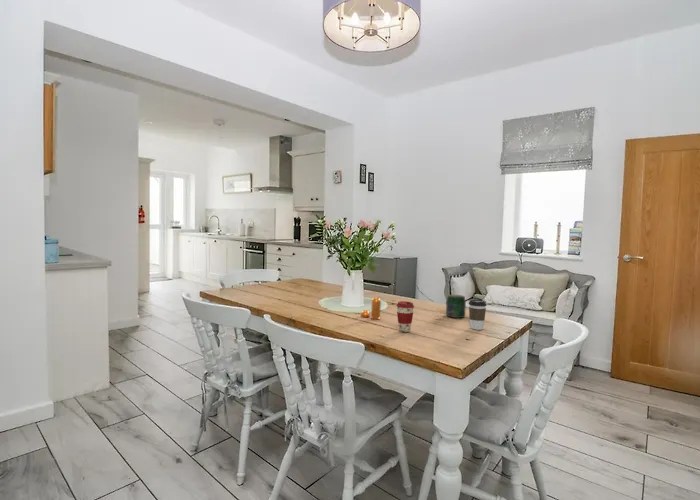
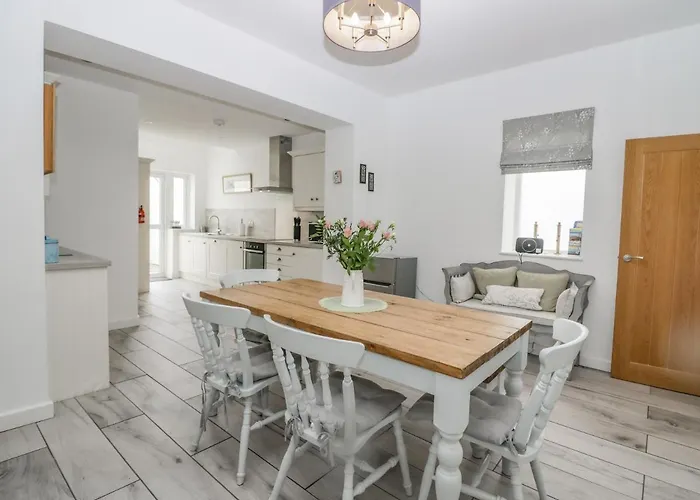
- jar (455, 305)
- coffee cup (405, 316)
- pepper shaker (372, 306)
- coffee cup (477, 314)
